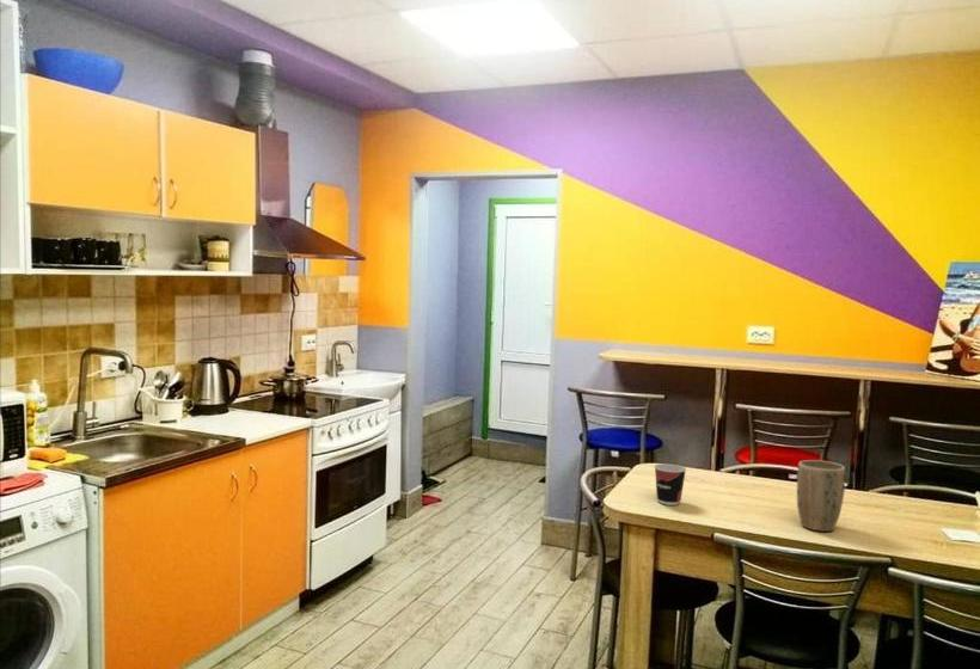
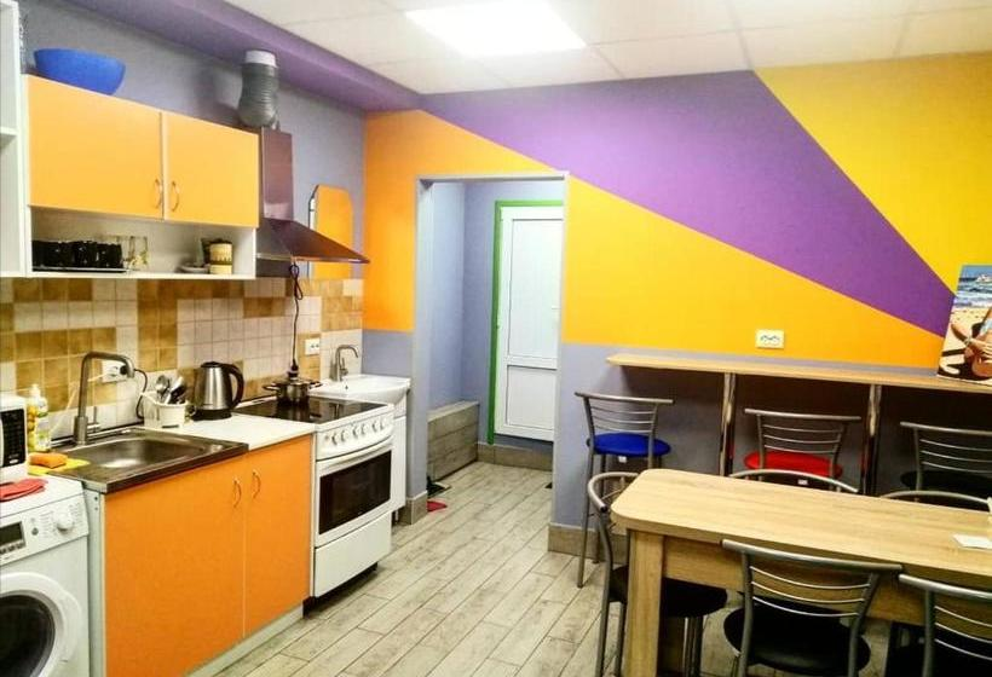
- cup (669, 484)
- plant pot (820, 496)
